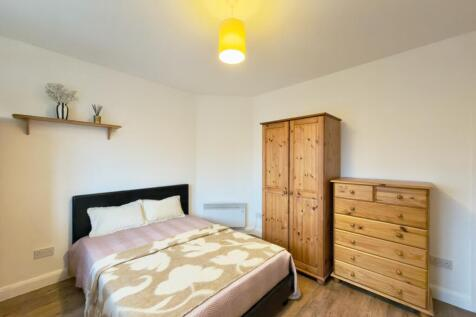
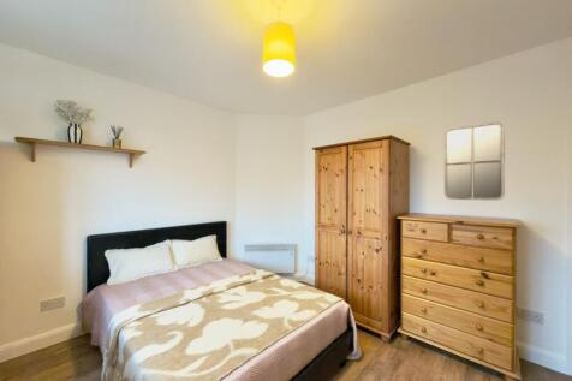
+ home mirror (472, 162)
